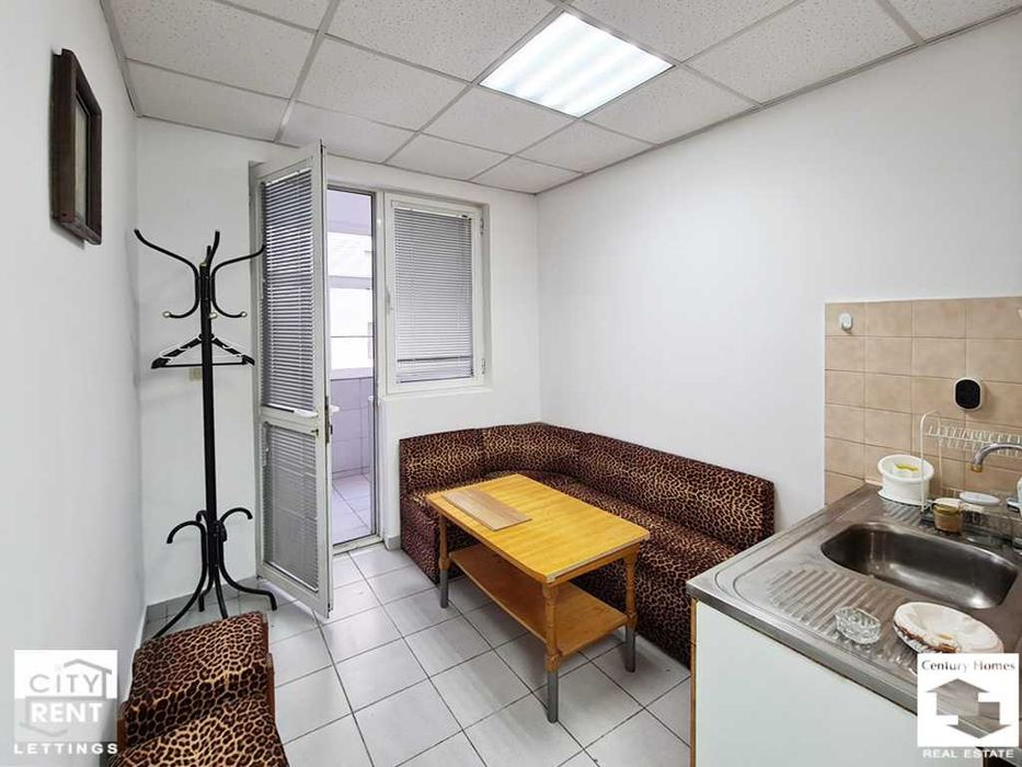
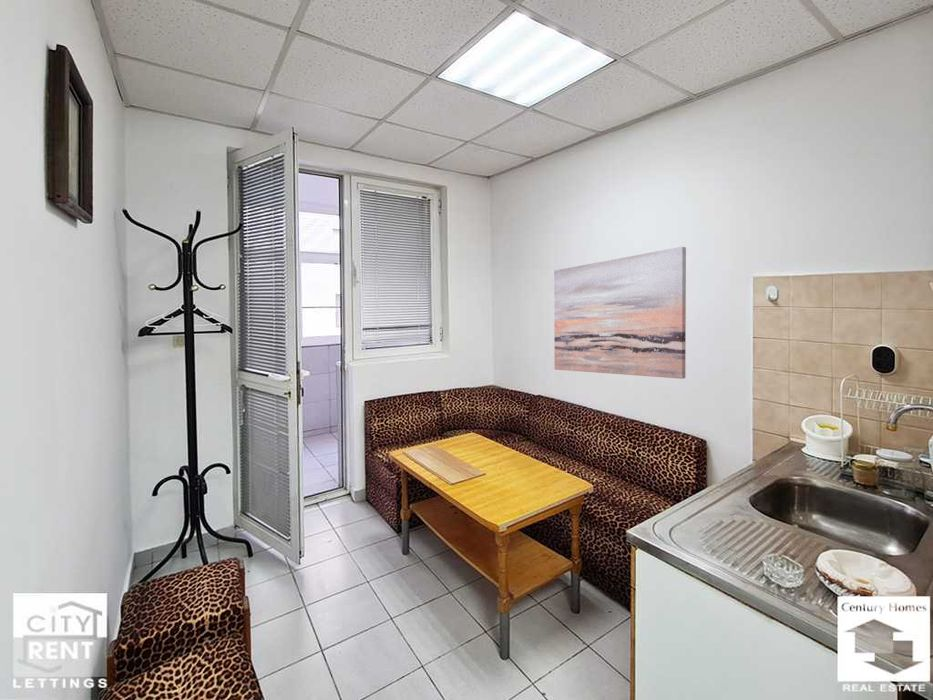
+ wall art (610, 317)
